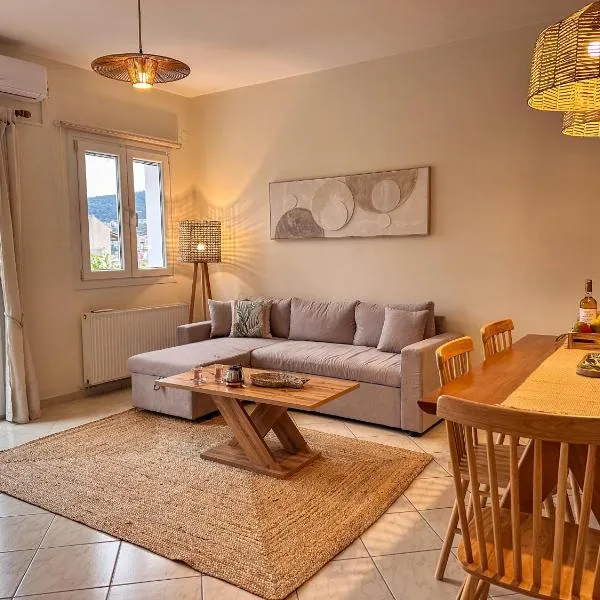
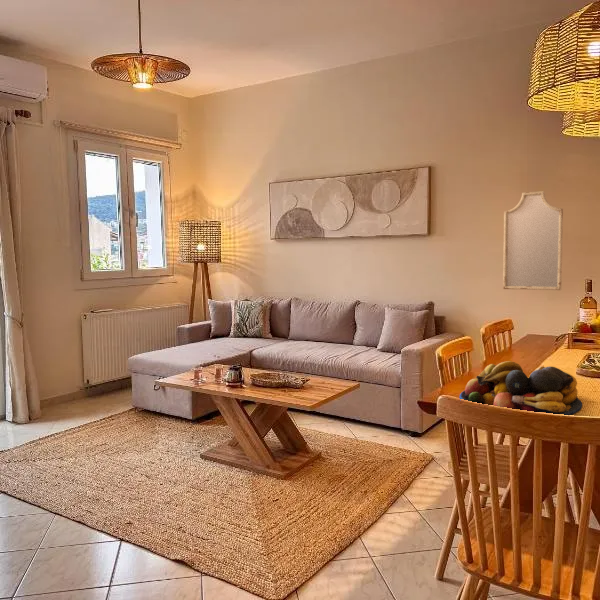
+ home mirror (532, 241)
+ fruit bowl (517, 381)
